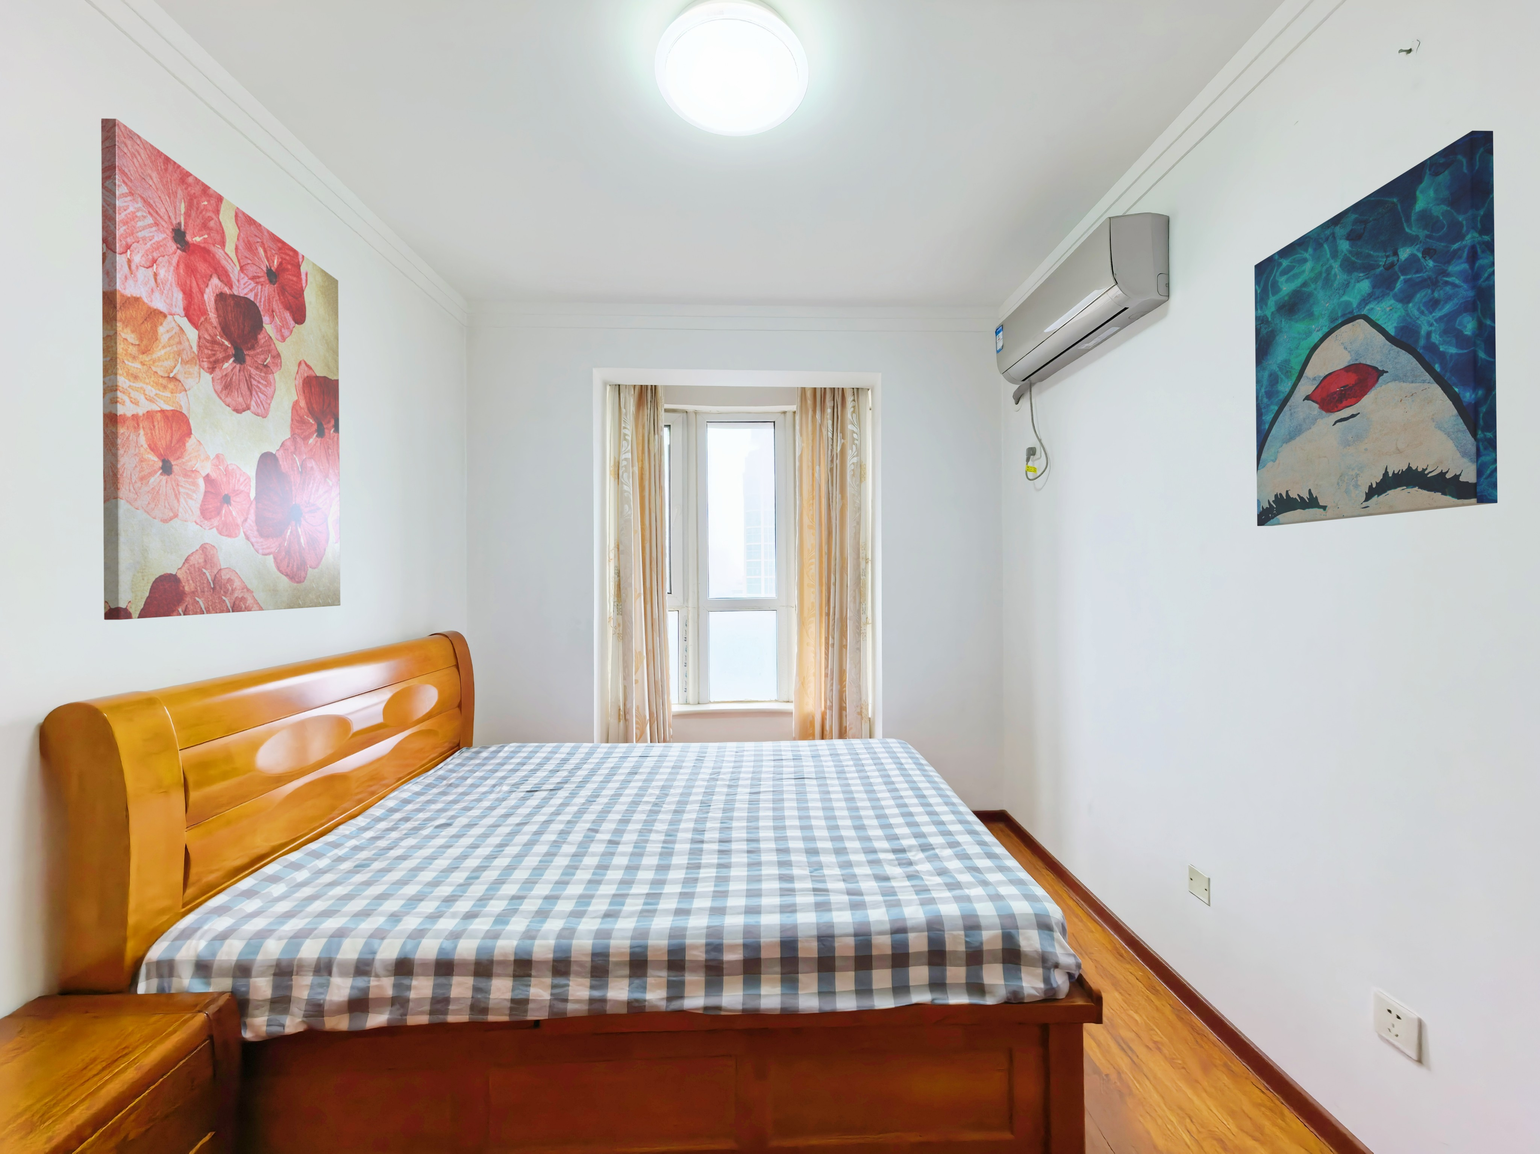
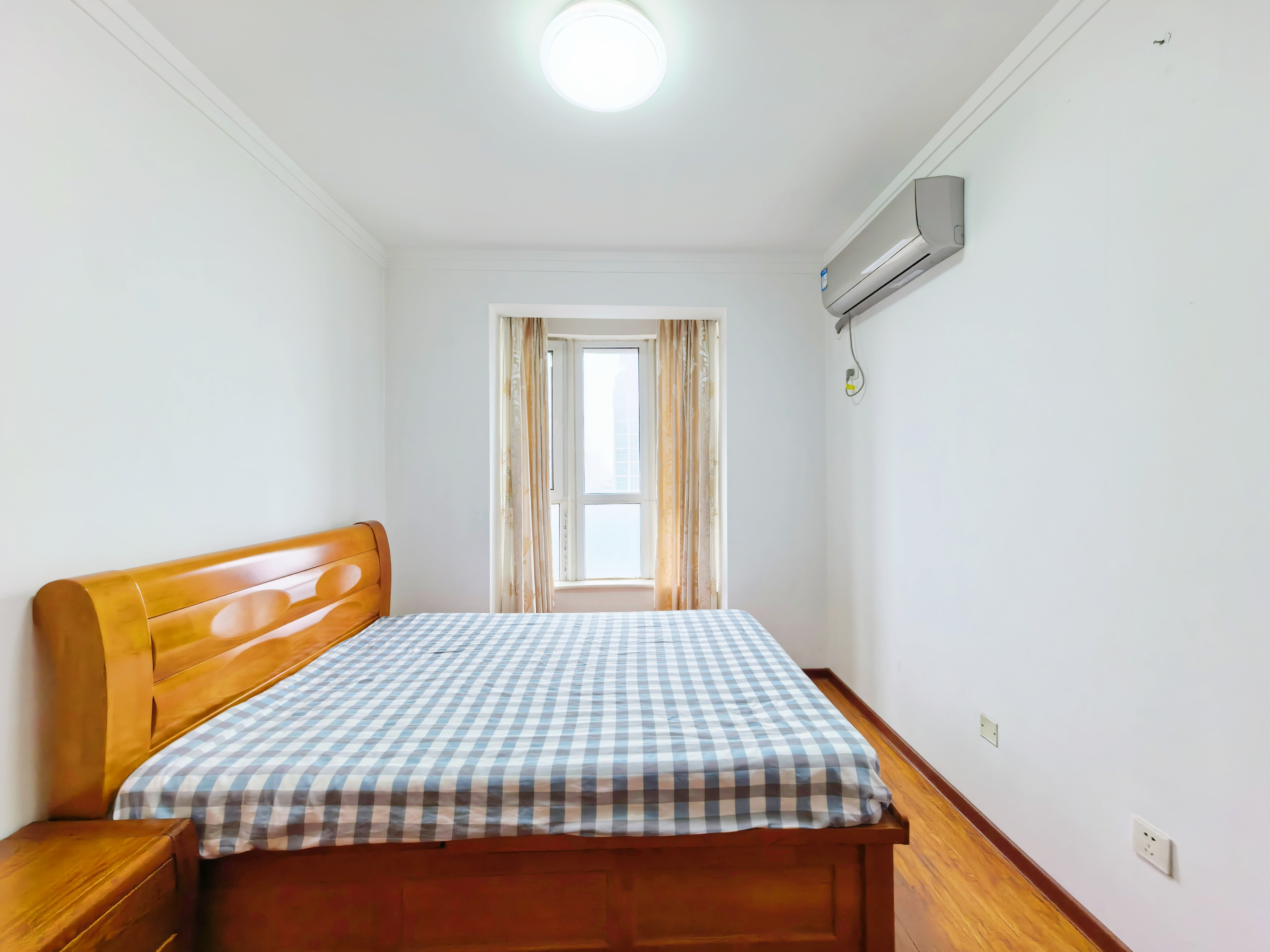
- wall art (1354, 362)
- wall art (246, 413)
